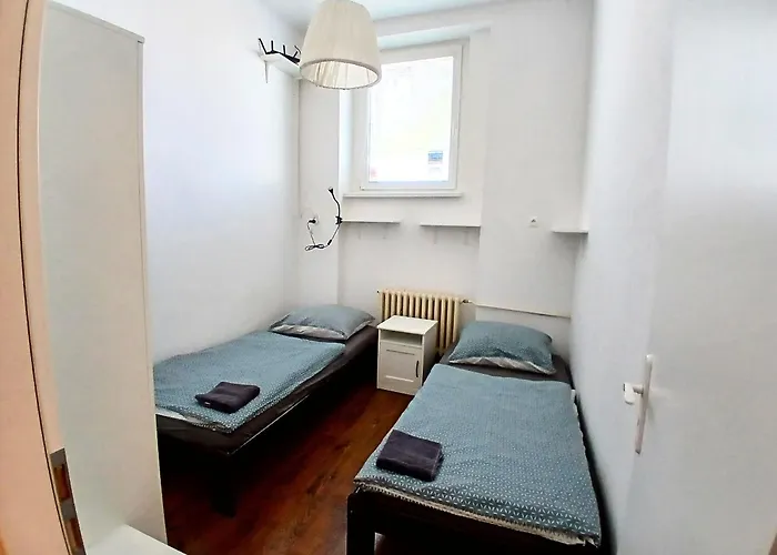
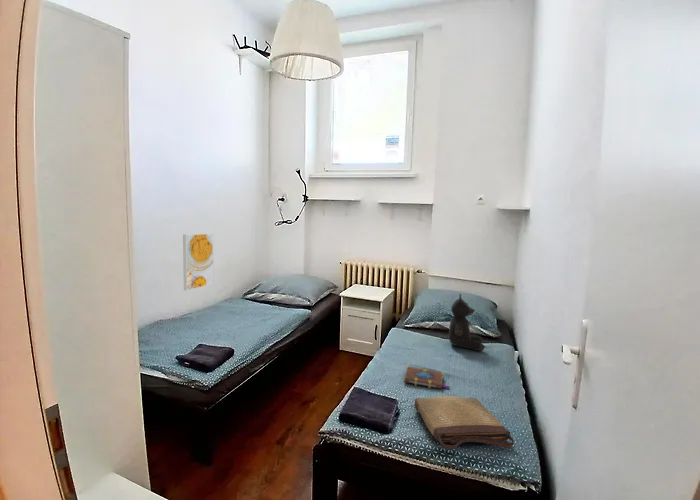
+ teddy bear (467, 321)
+ book (427, 376)
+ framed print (199, 260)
+ shoulder bag (461, 421)
